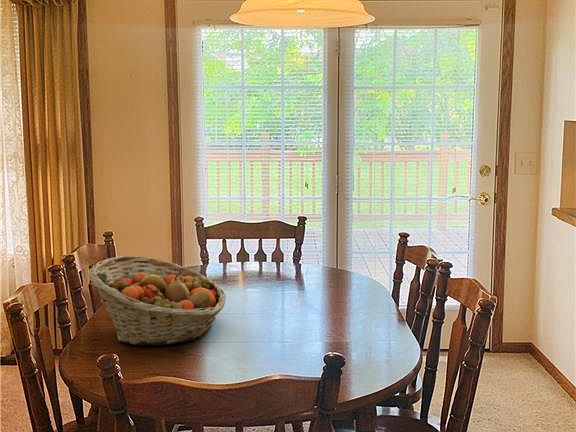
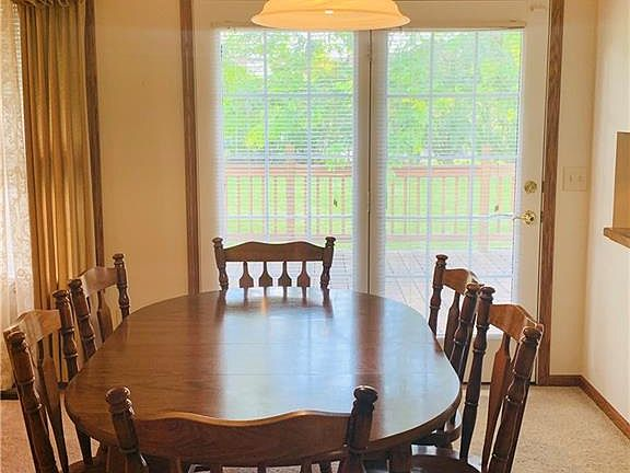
- fruit basket (159, 296)
